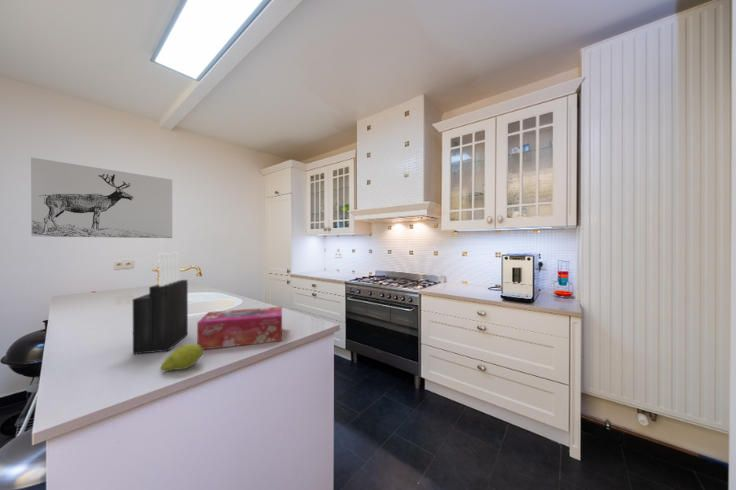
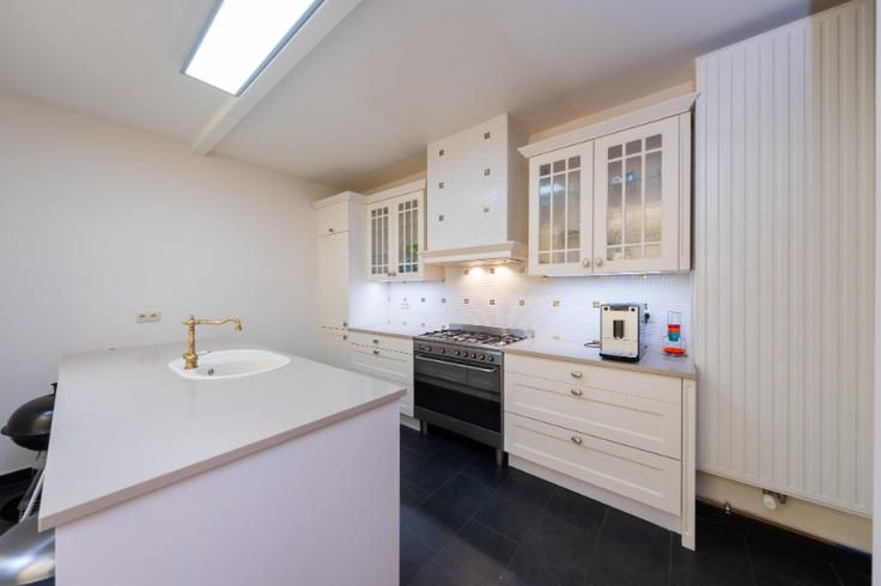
- wall art (111, 203)
- tissue box (244, 326)
- knife block (159, 298)
- fruit (180, 356)
